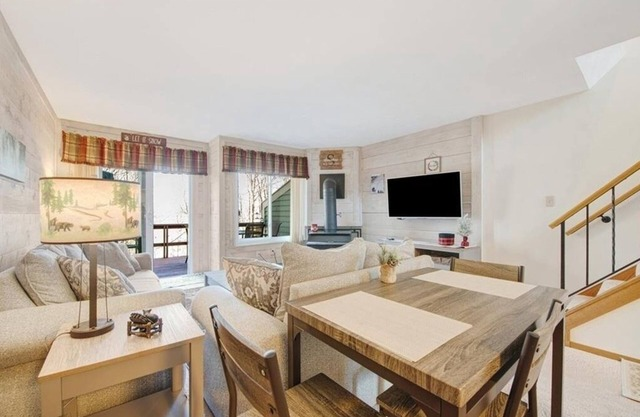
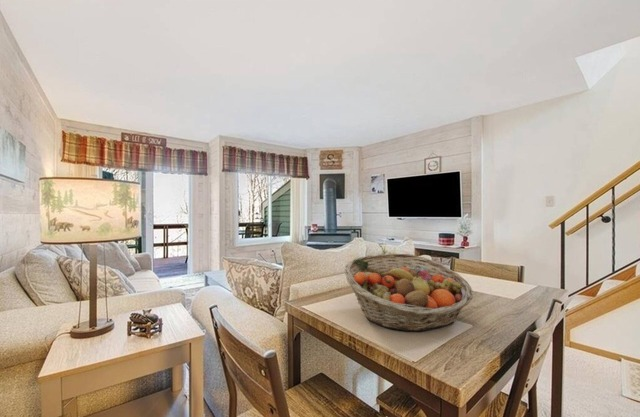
+ fruit basket (406, 287)
